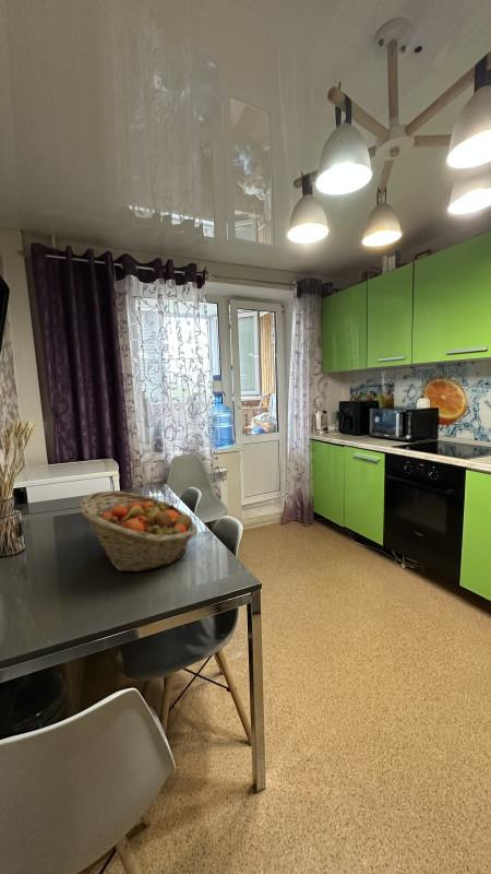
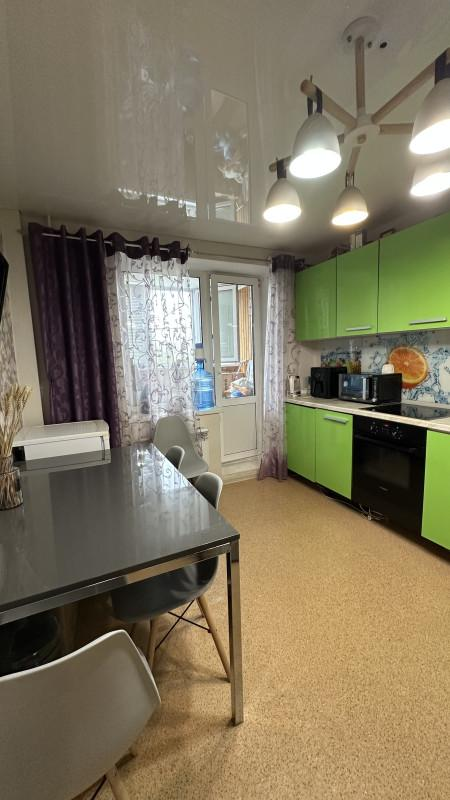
- fruit basket (140, 523)
